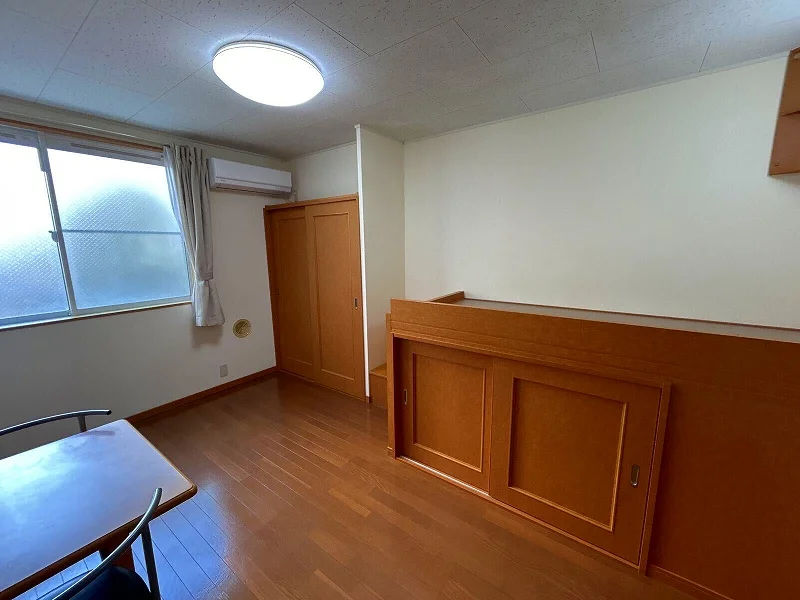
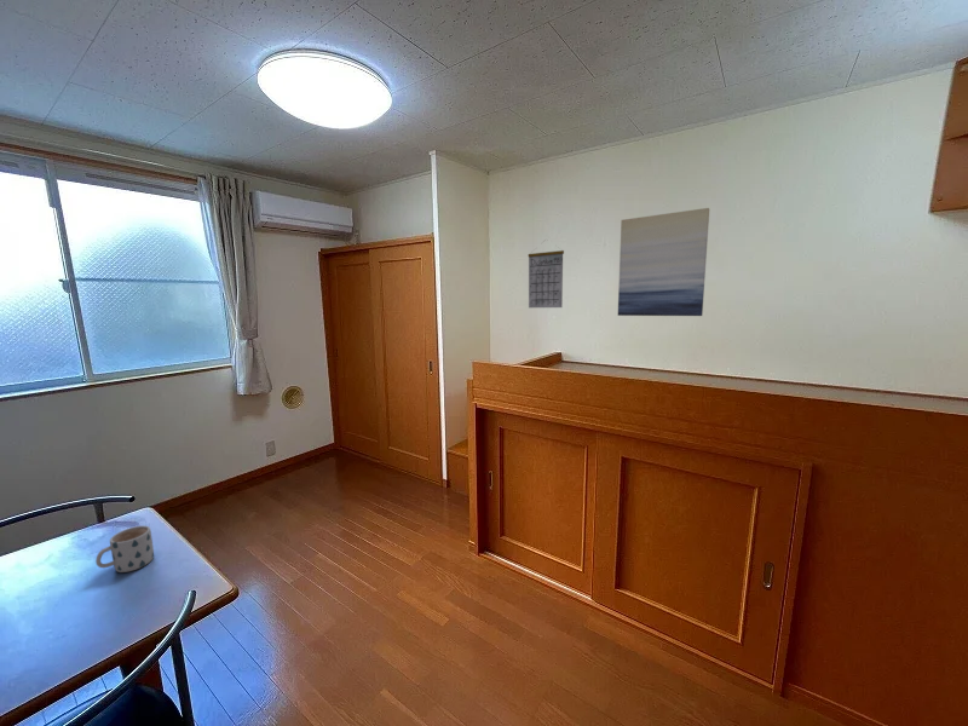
+ mug (125, 552)
+ calendar (544, 273)
+ wall art (659, 266)
